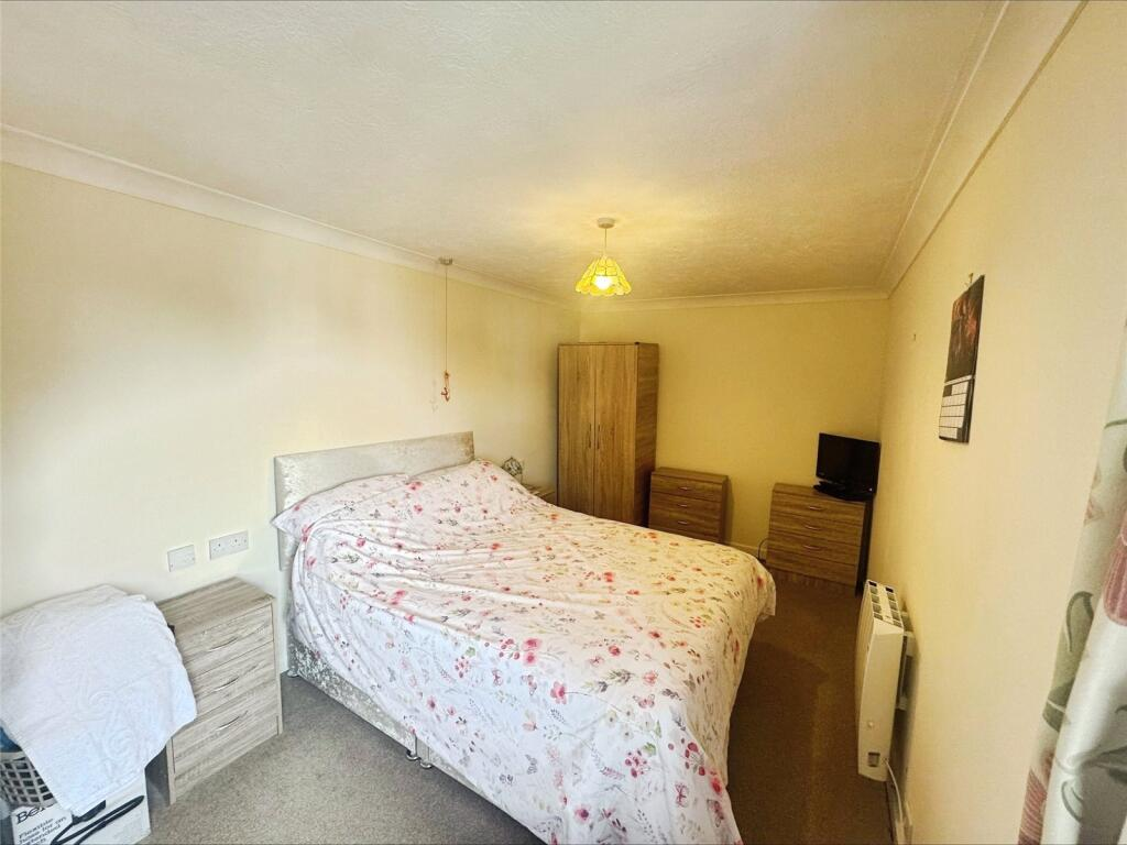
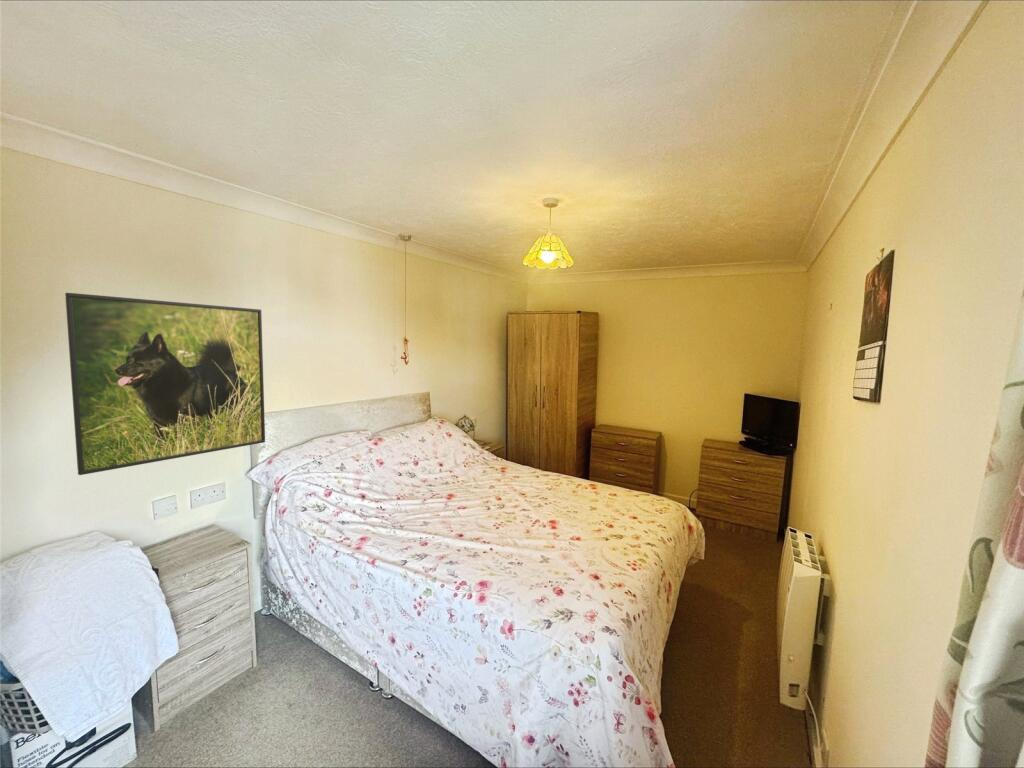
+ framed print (182, 380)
